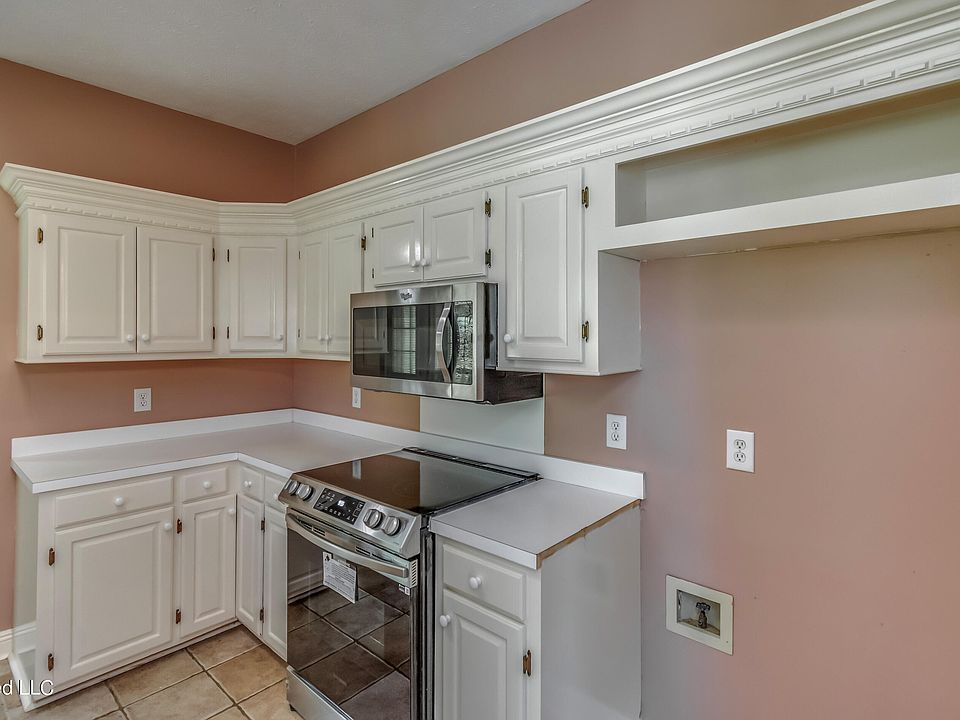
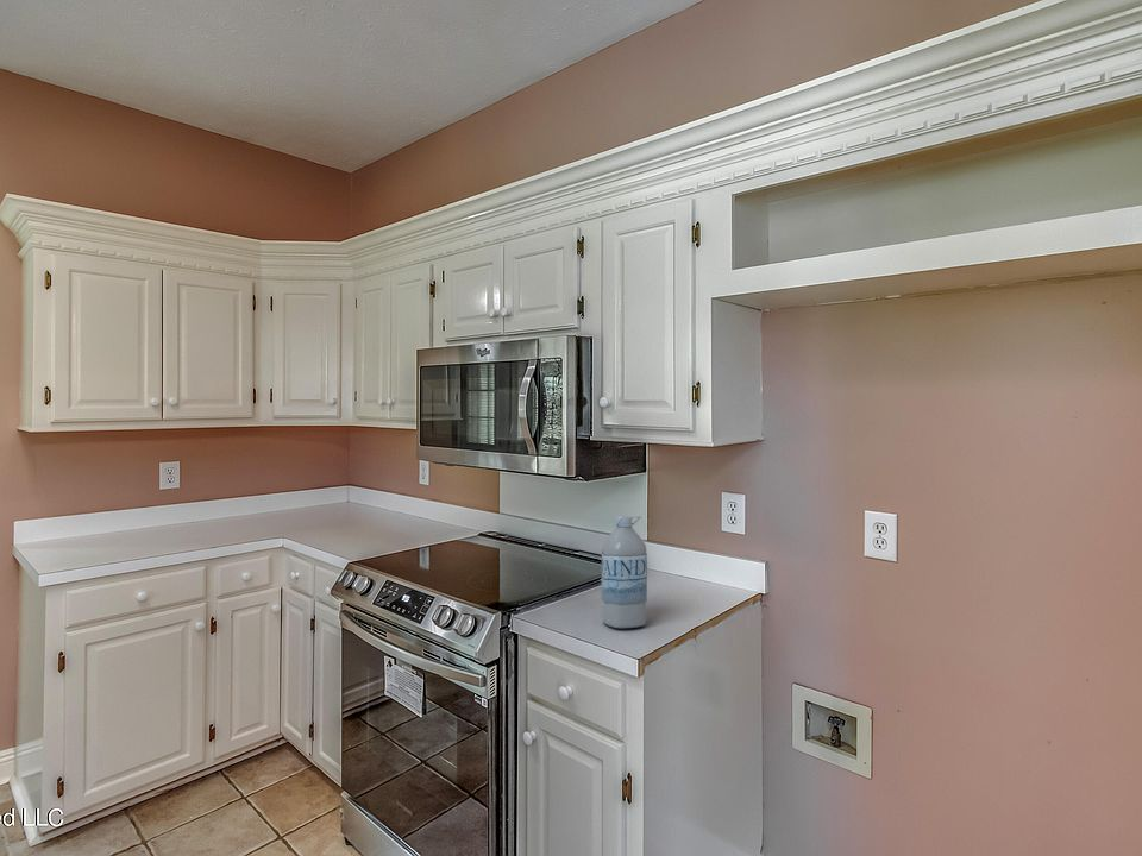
+ water bottle (623, 568)
